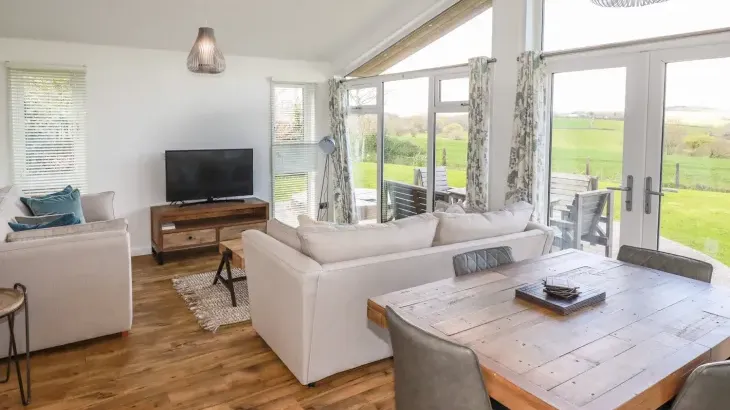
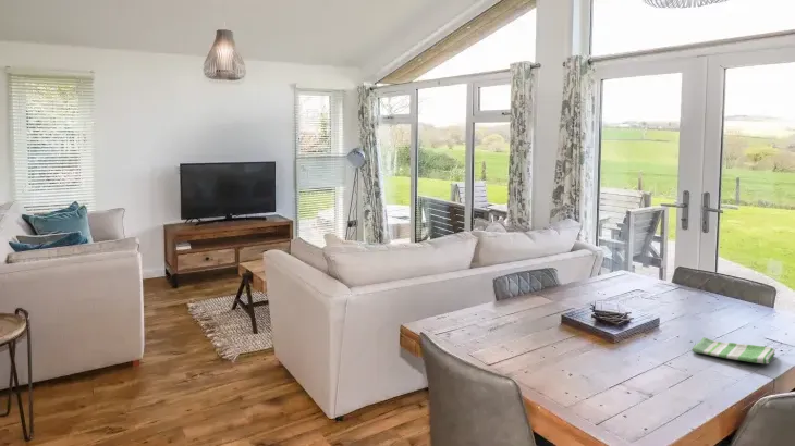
+ dish towel (733, 349)
